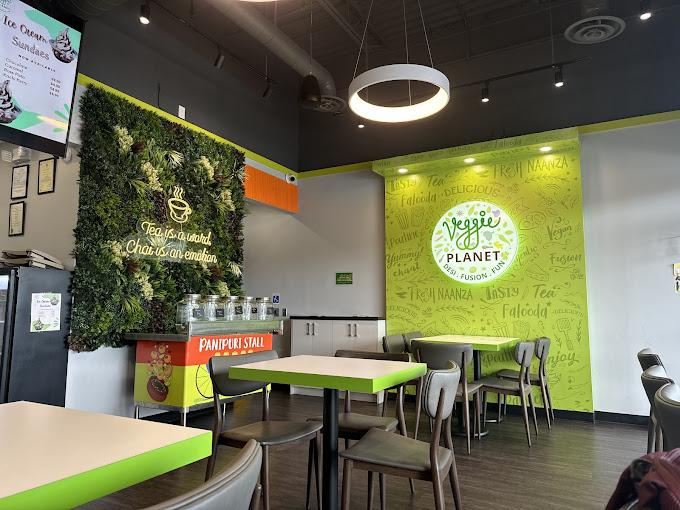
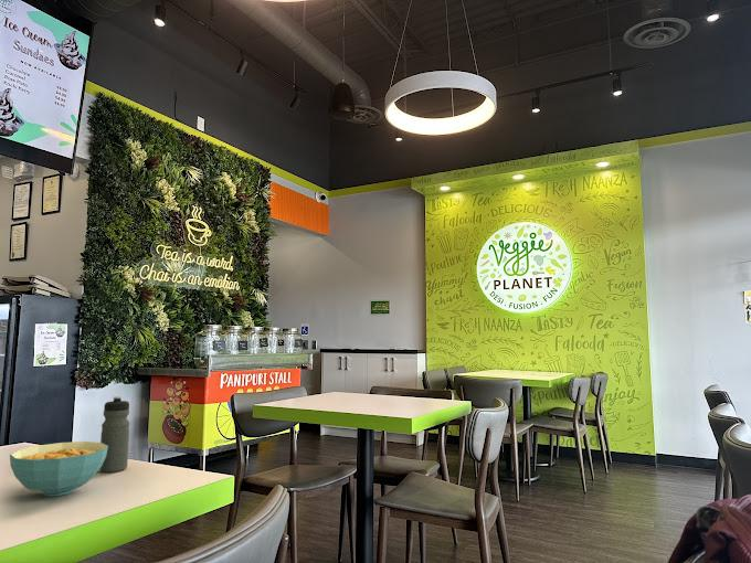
+ cereal bowl (59, 470)
+ water bottle (115, 432)
